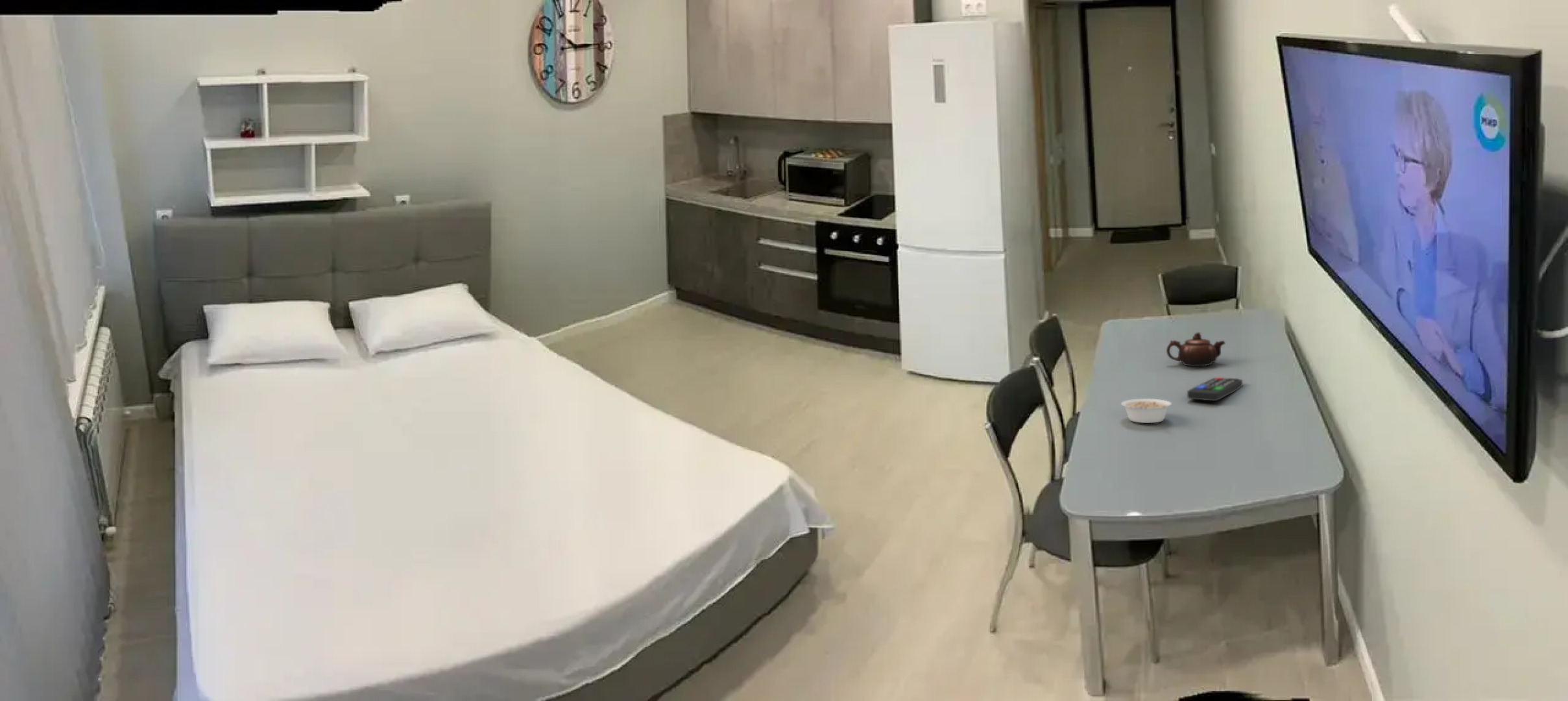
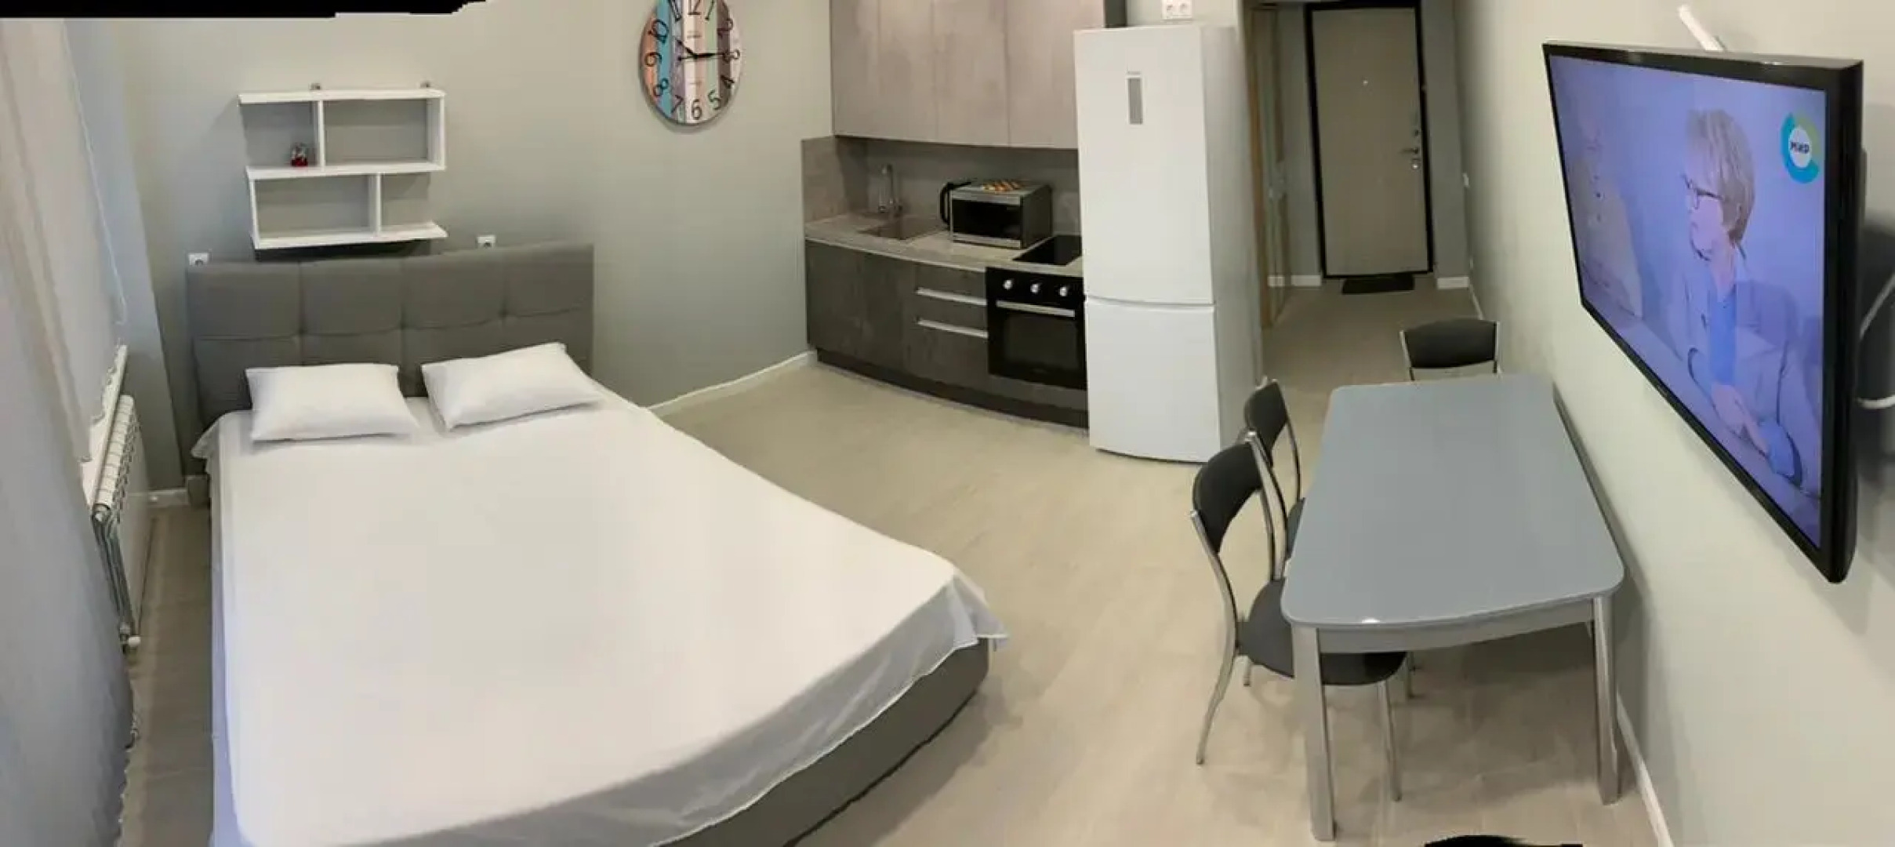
- teapot (1196, 348)
- remote control (1215, 388)
- legume (1148, 410)
